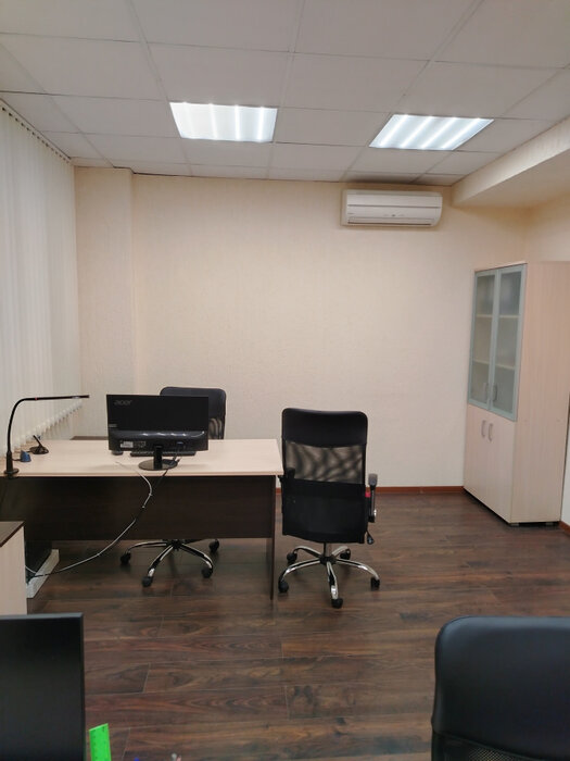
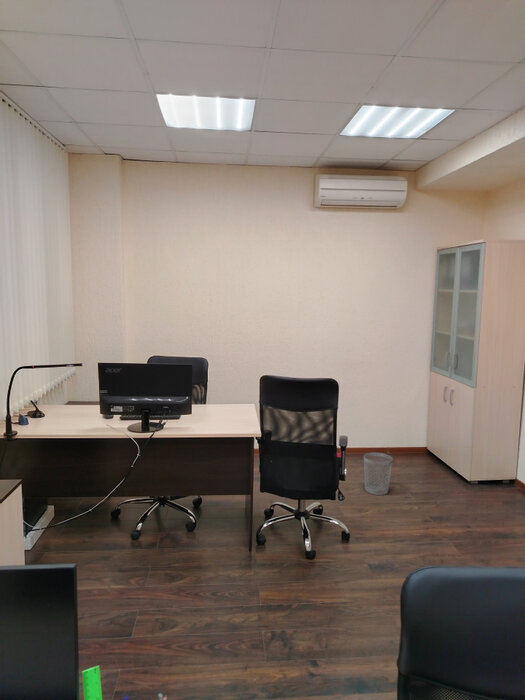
+ wastebasket (377, 474)
